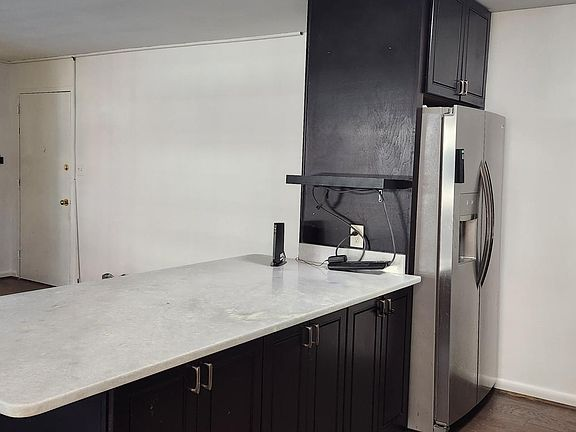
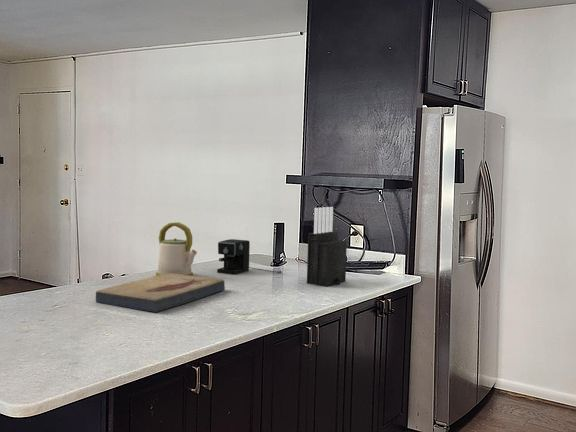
+ fish fossil (163, 290)
+ coffee maker (248, 257)
+ kettle (177, 249)
+ knife block (329, 245)
